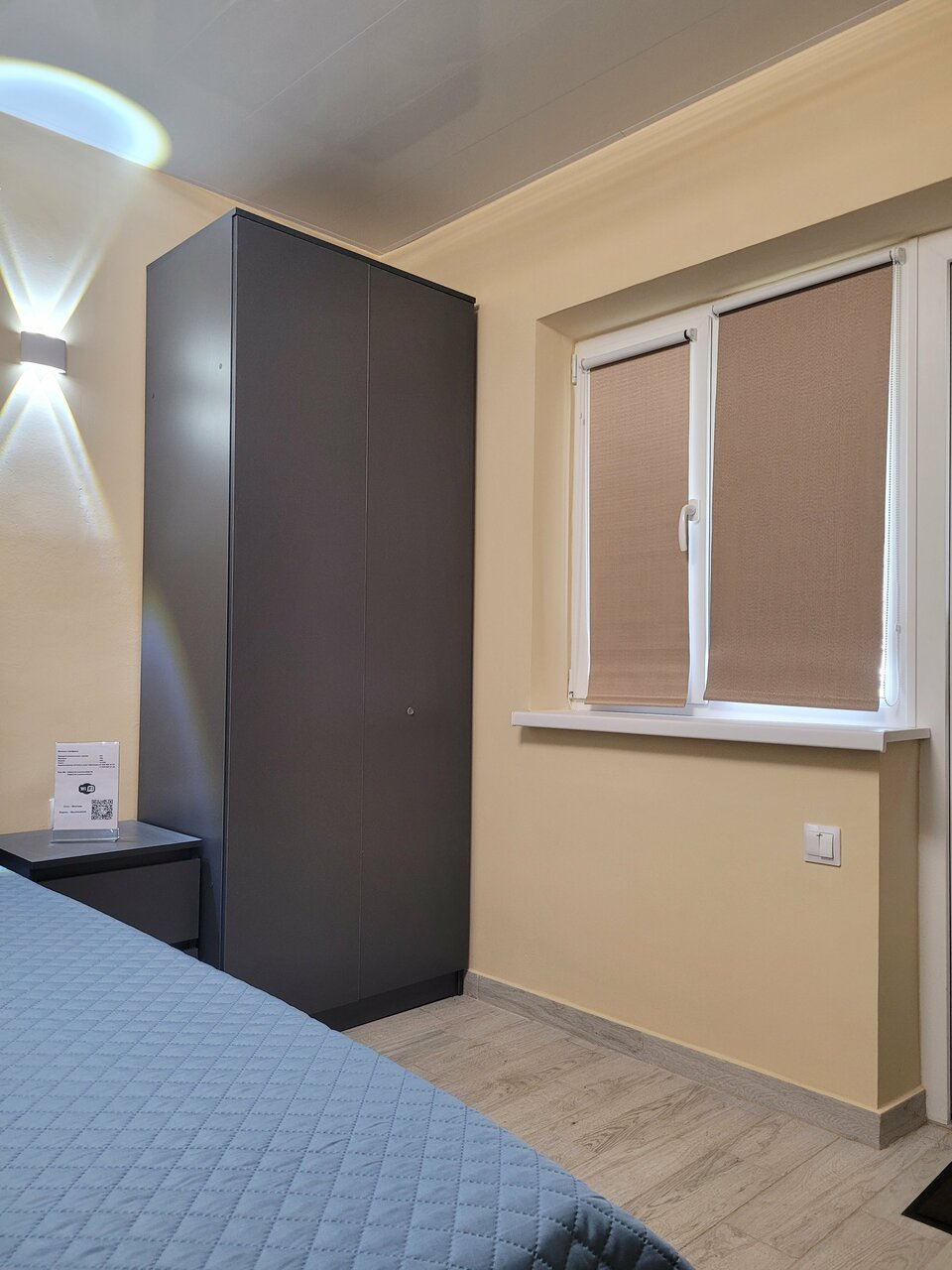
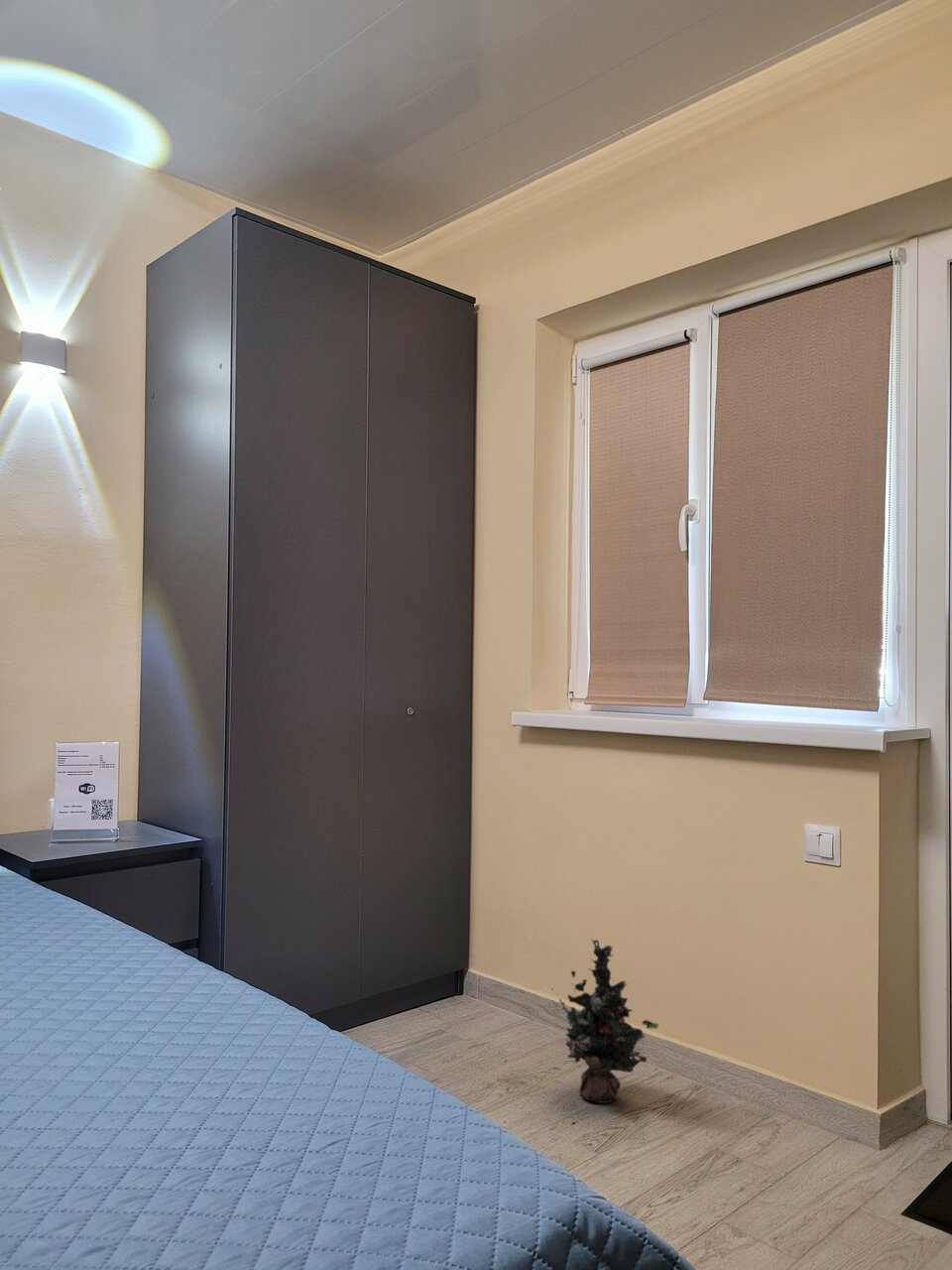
+ decorative plant (604, 1018)
